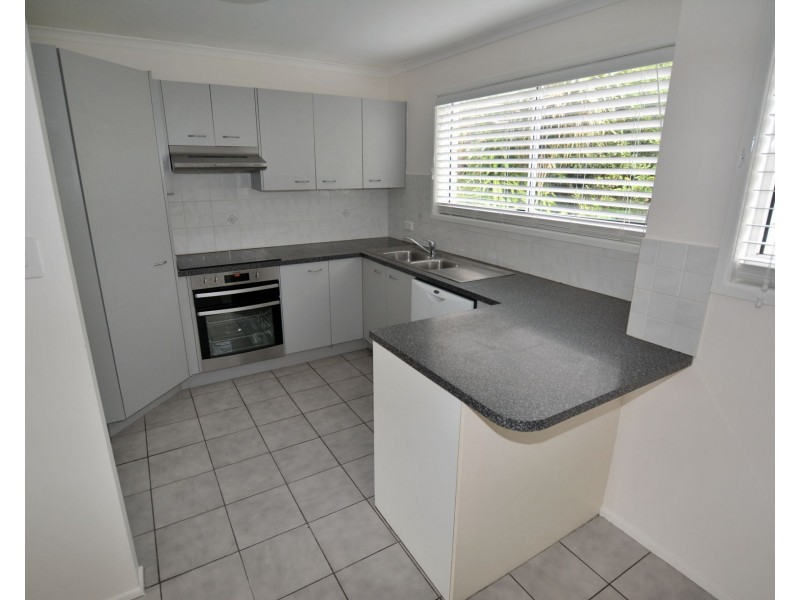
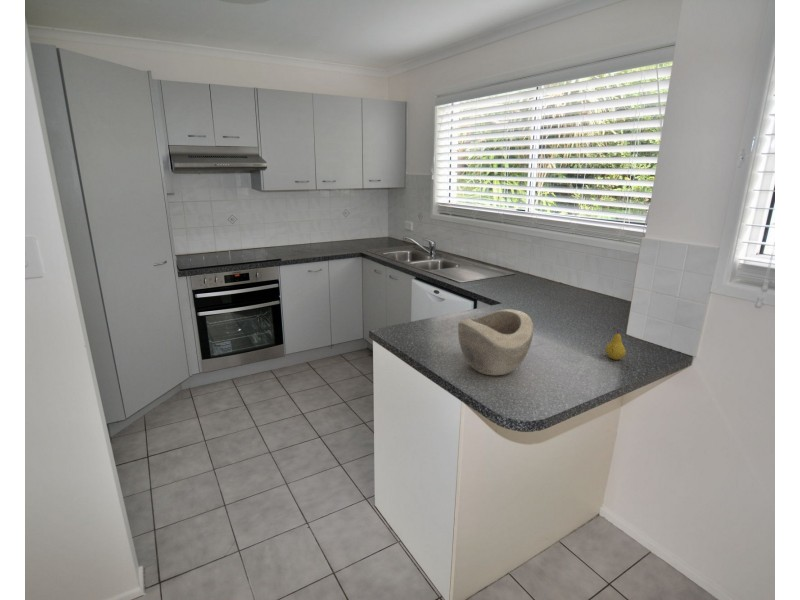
+ fruit (616, 343)
+ decorative bowl (494, 342)
